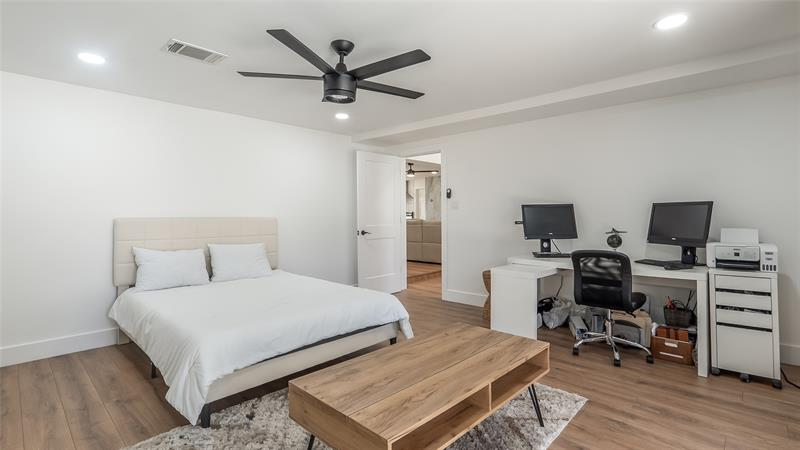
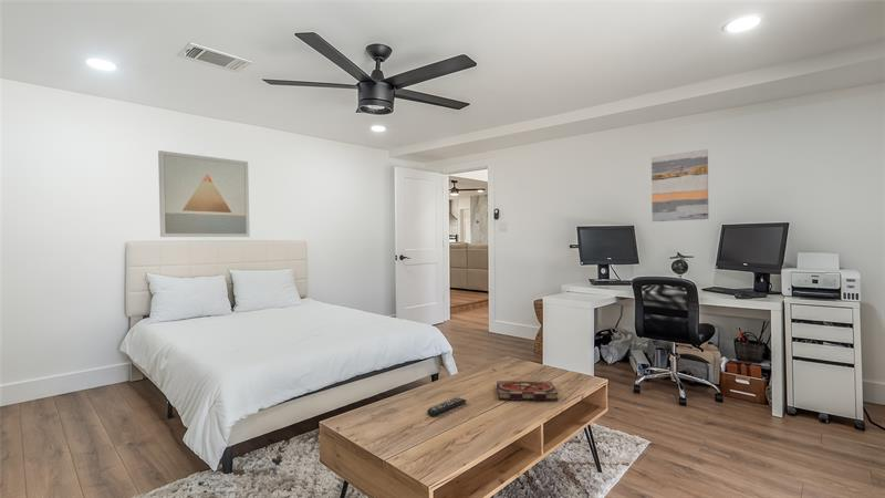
+ wall art (678, 187)
+ book (525, 387)
+ wall art (207, 196)
+ remote control (447, 405)
